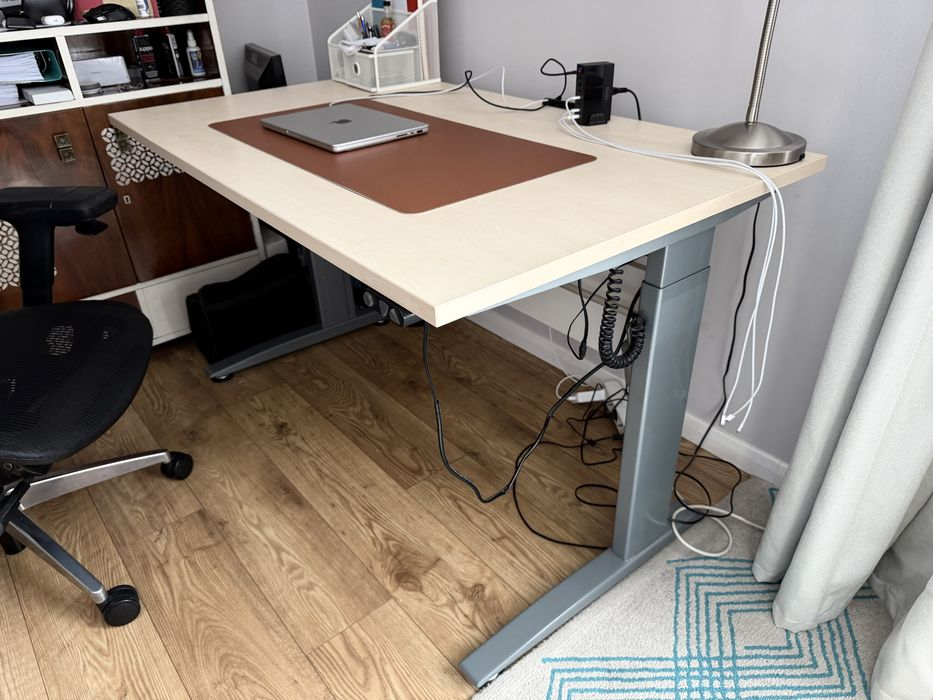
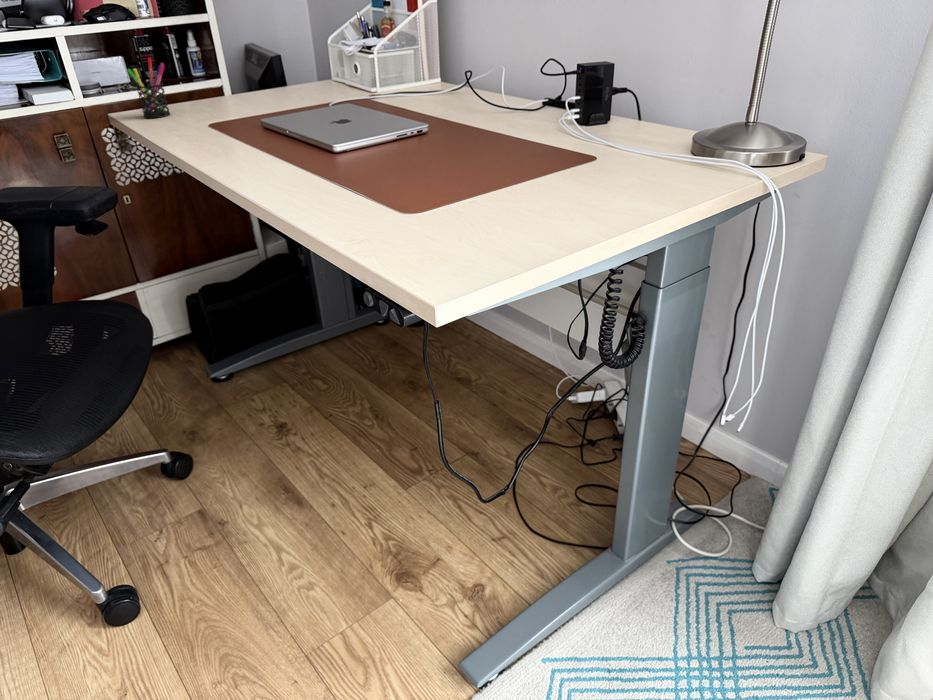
+ pen holder (148, 87)
